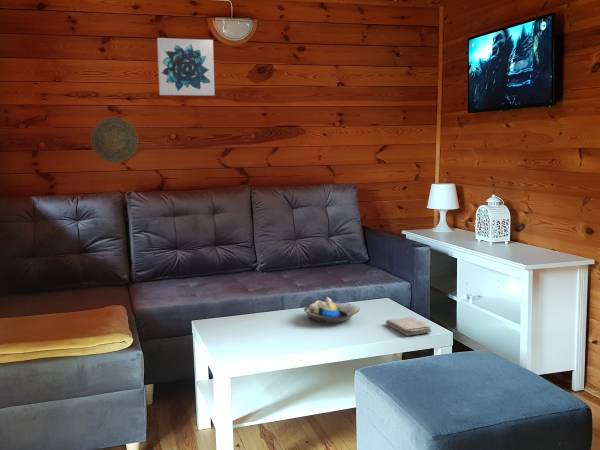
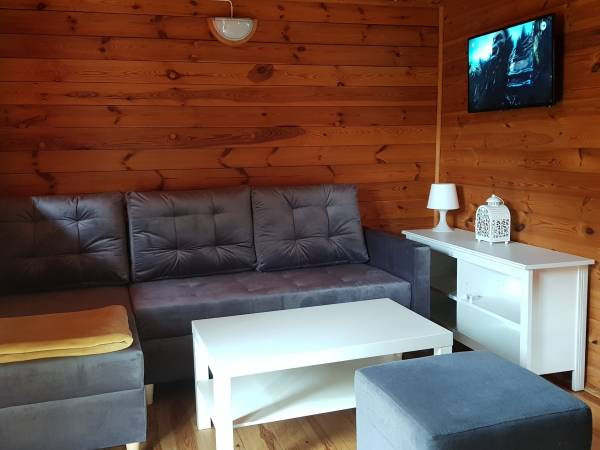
- washcloth (408, 325)
- decorative bowl (324, 308)
- decorative plate (114, 140)
- wall art (186, 67)
